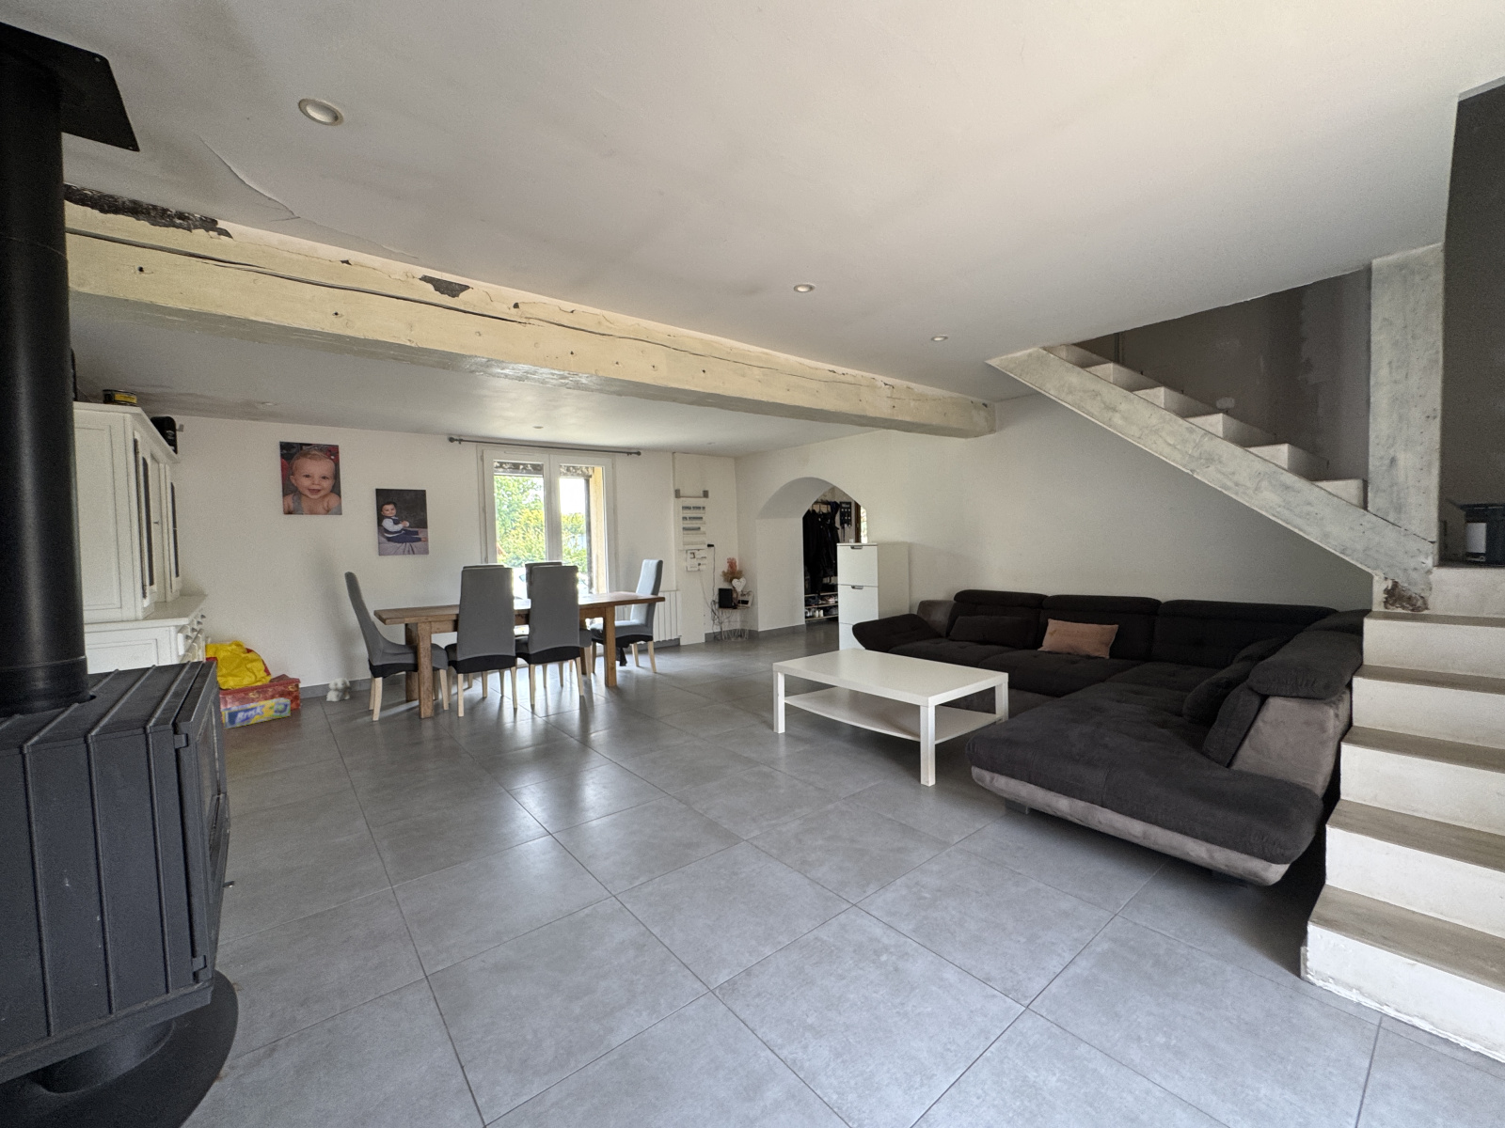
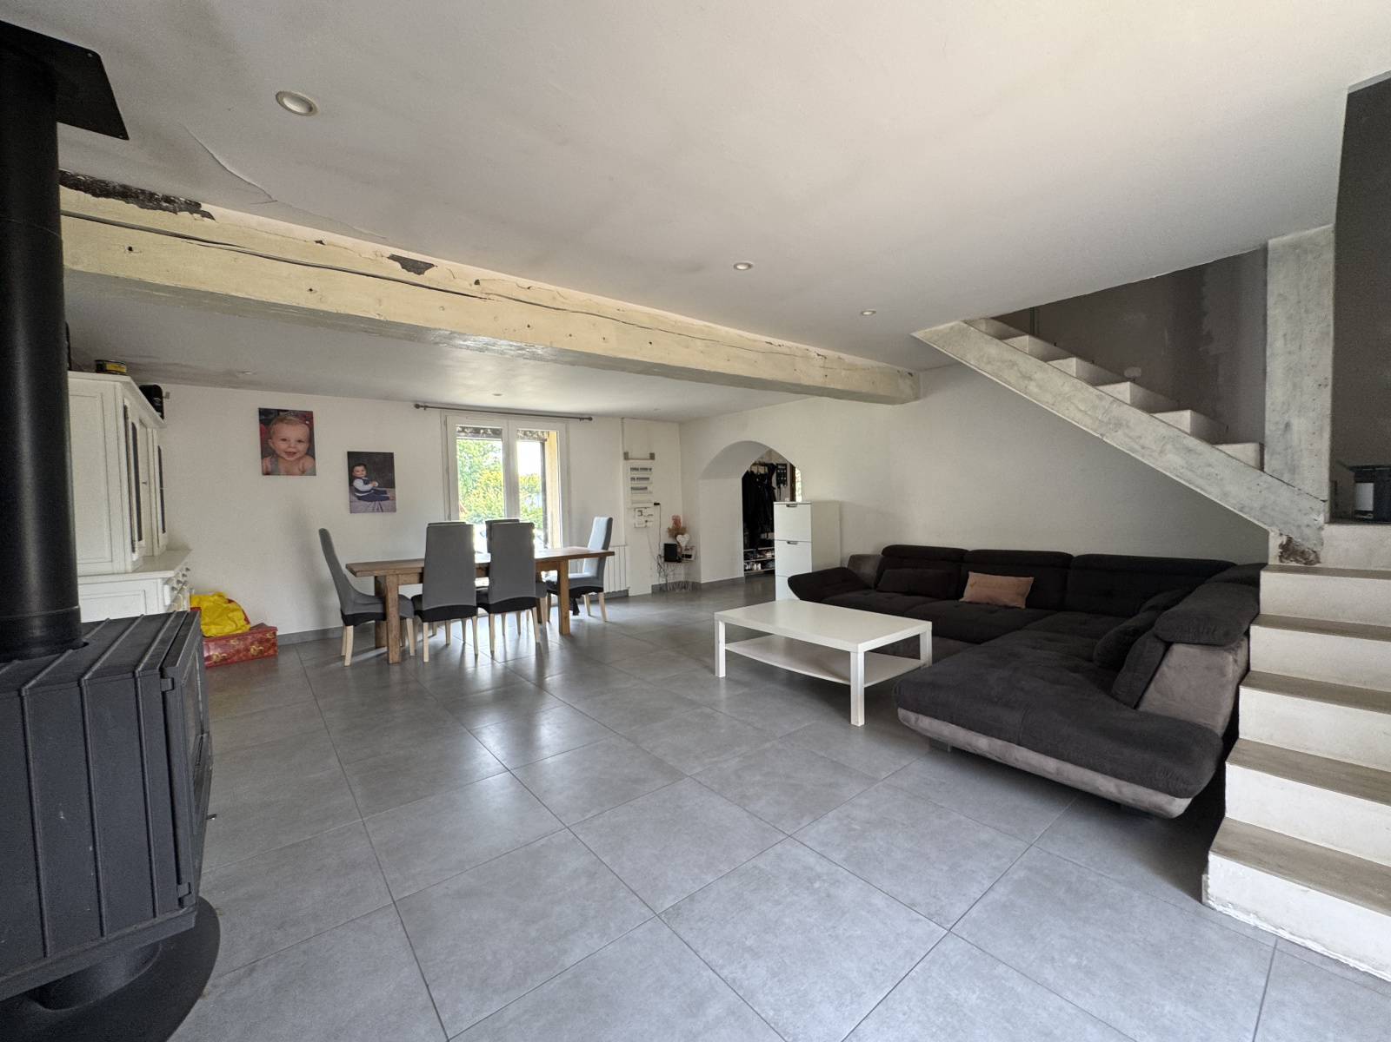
- box (255, 712)
- plush toy (338, 687)
